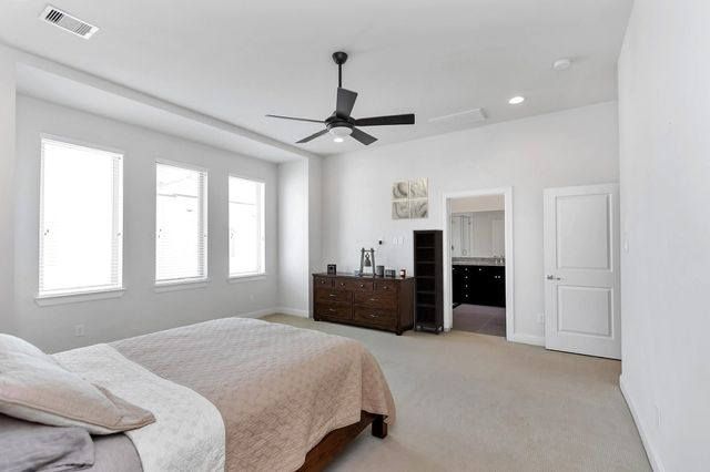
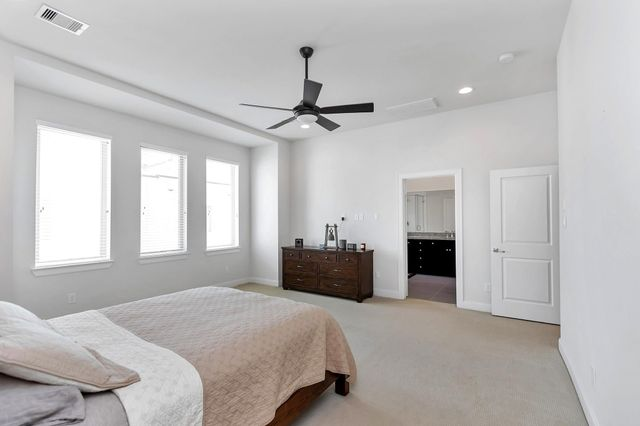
- bookcase (428, 280)
- wall art (409, 198)
